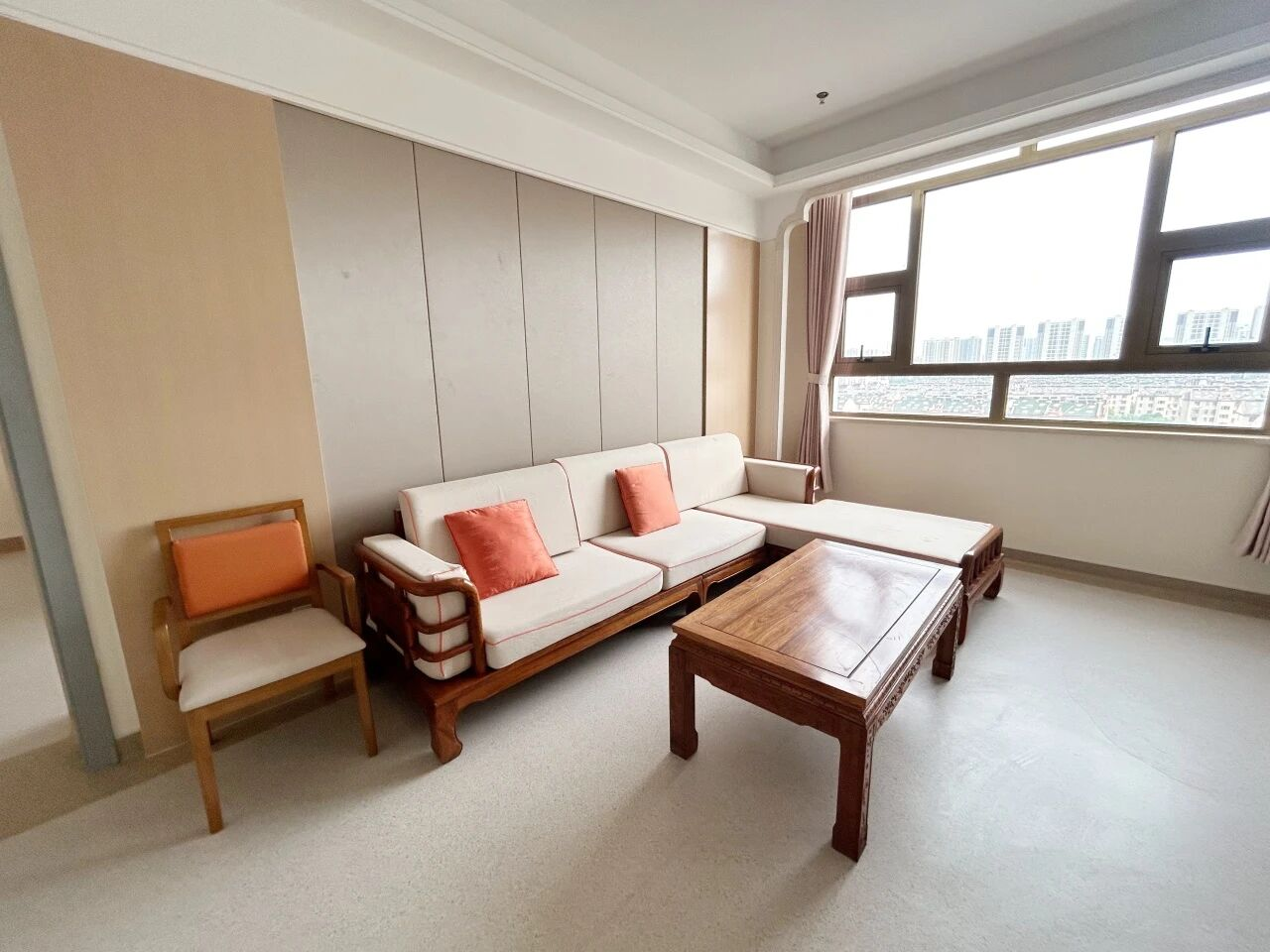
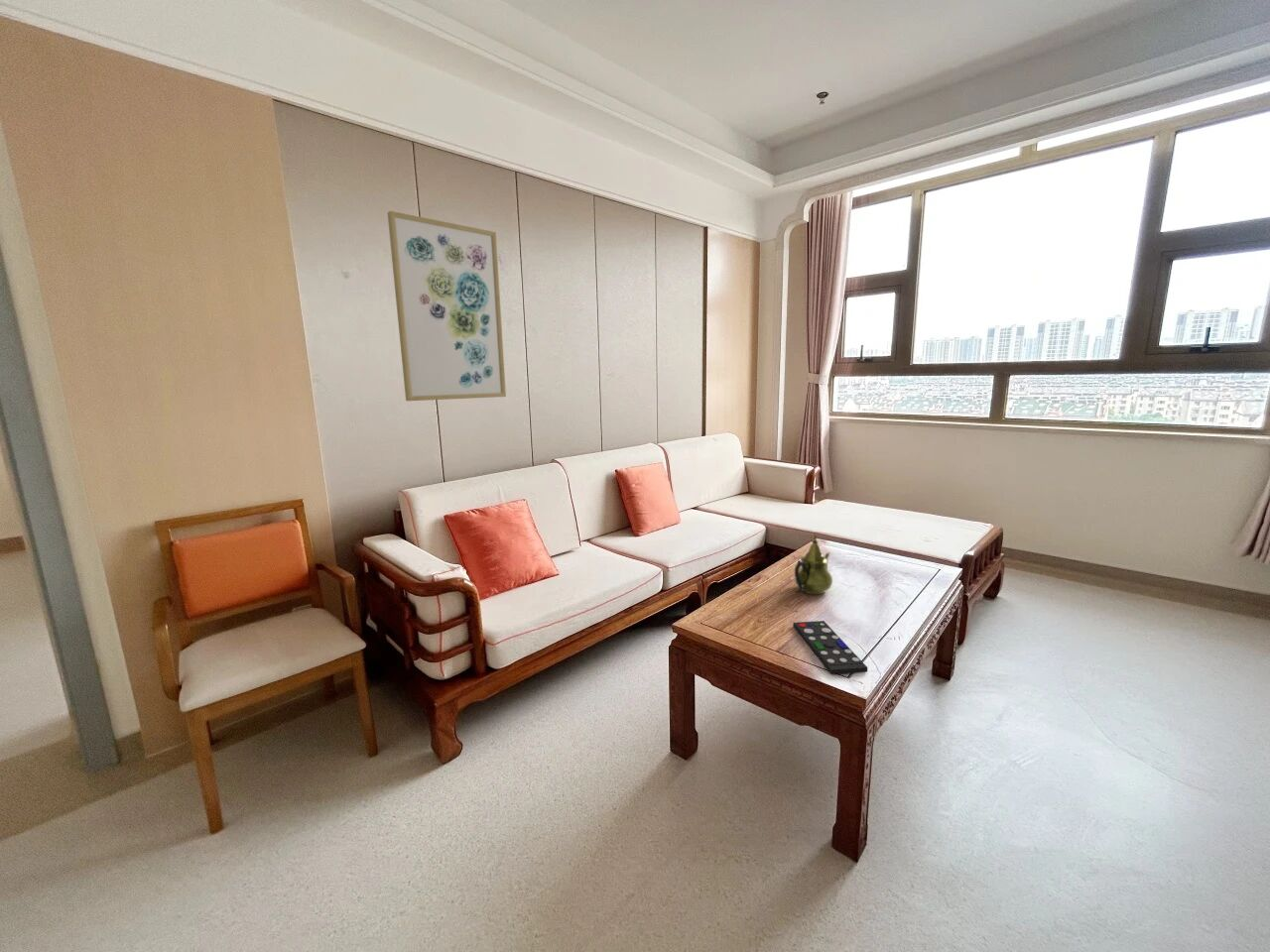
+ wall art (452, 313)
+ teapot (813, 562)
+ remote control (826, 644)
